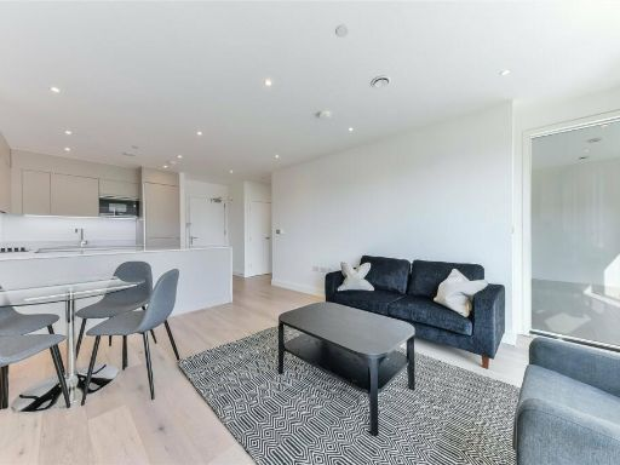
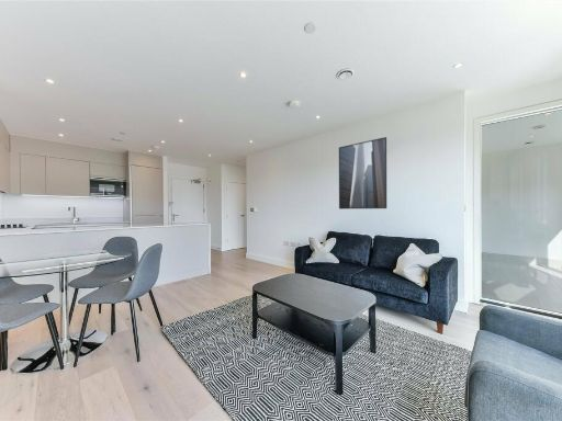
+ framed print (360, 175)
